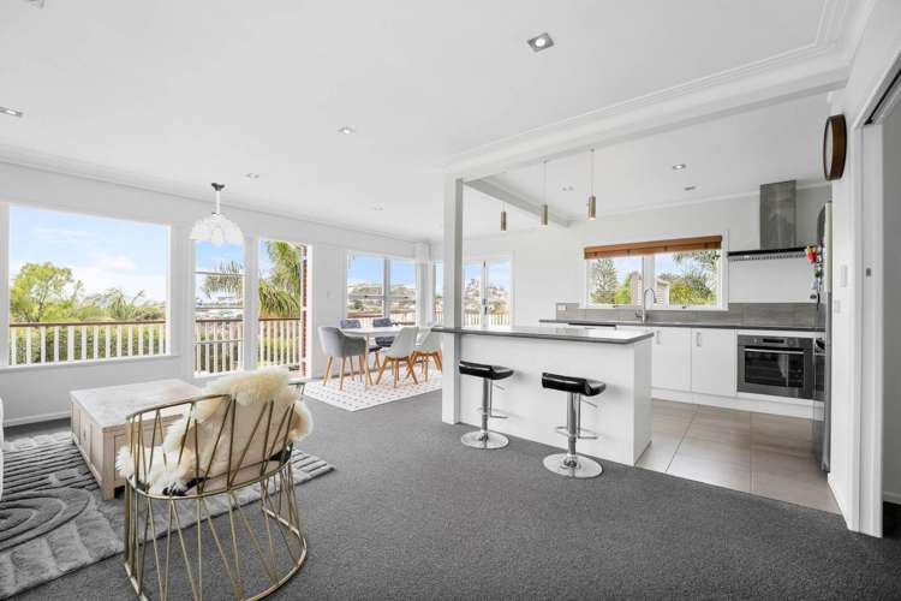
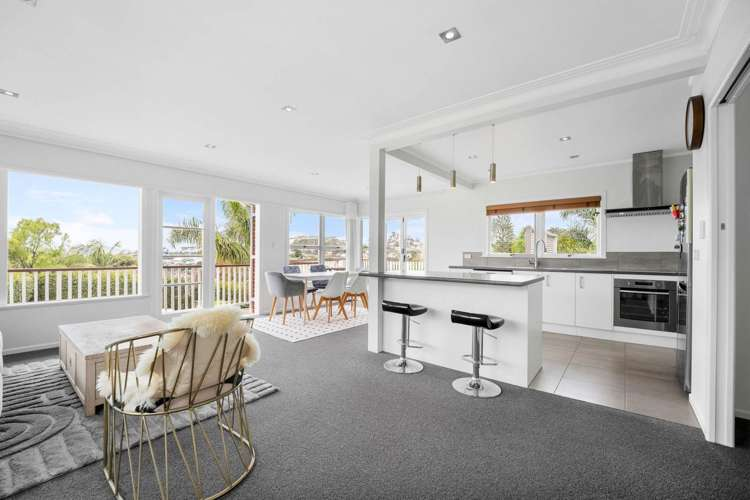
- chandelier (217, 216)
